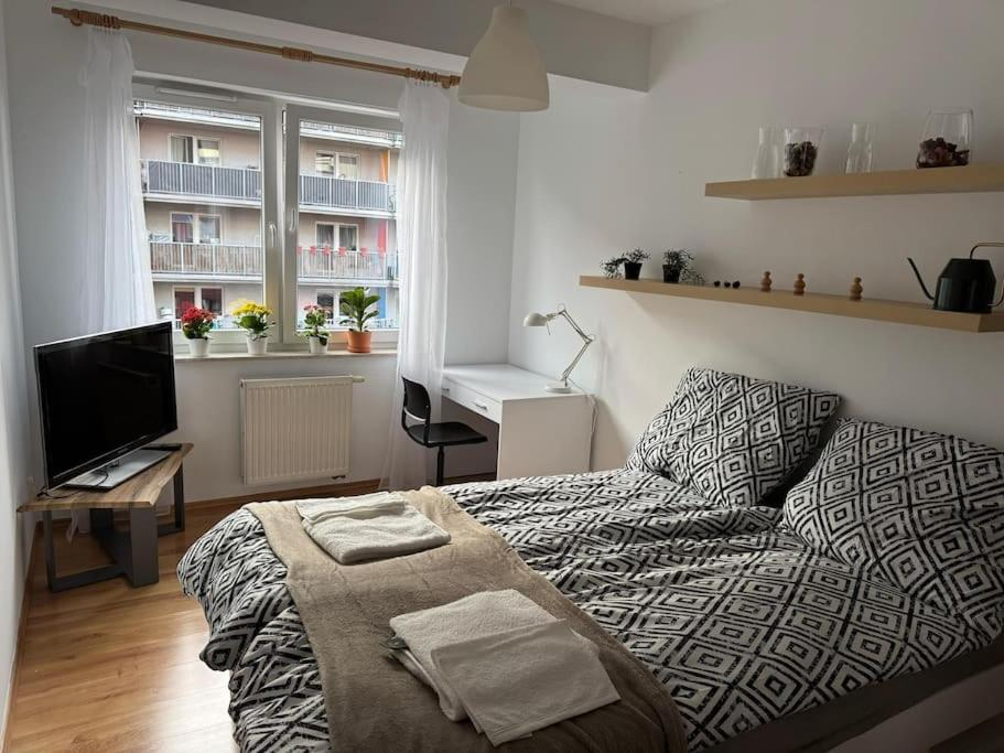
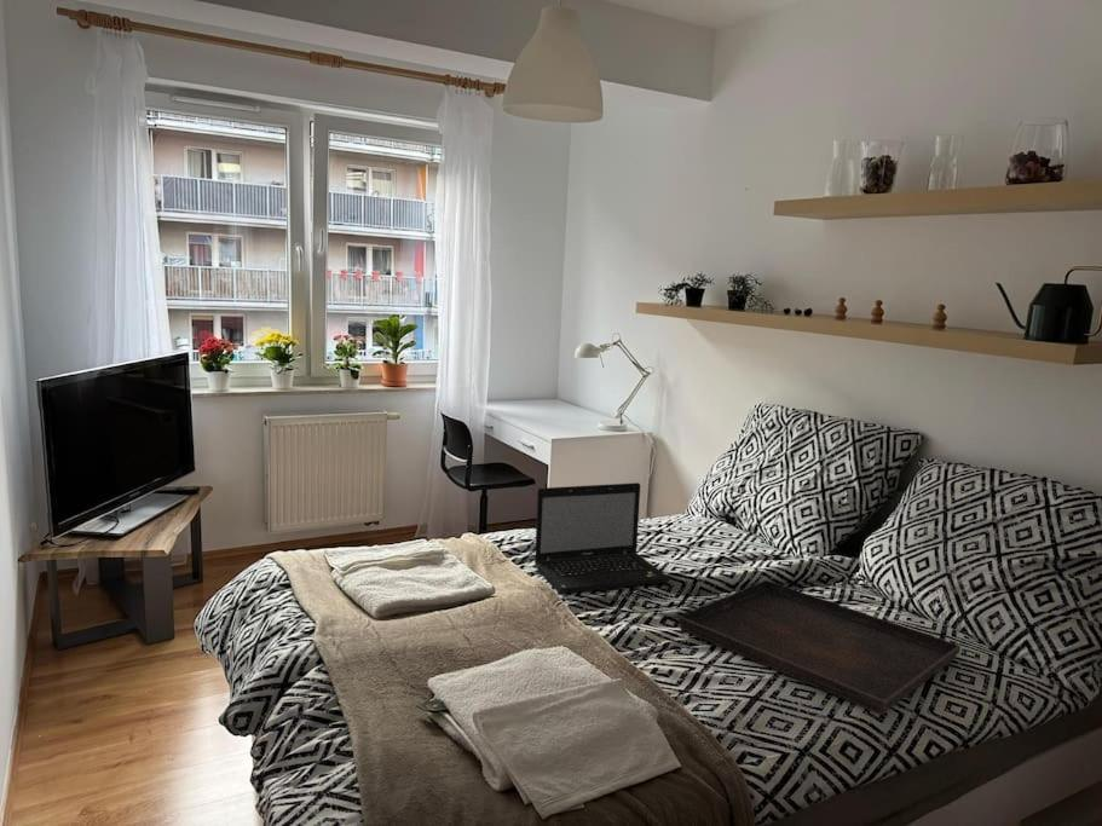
+ laptop (602, 536)
+ serving tray (814, 637)
